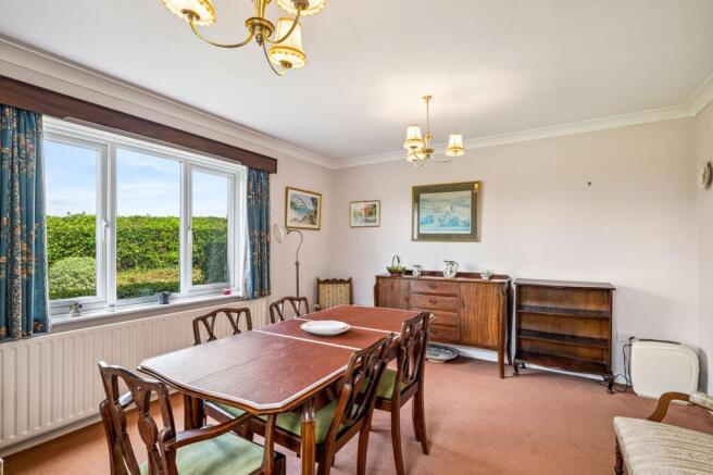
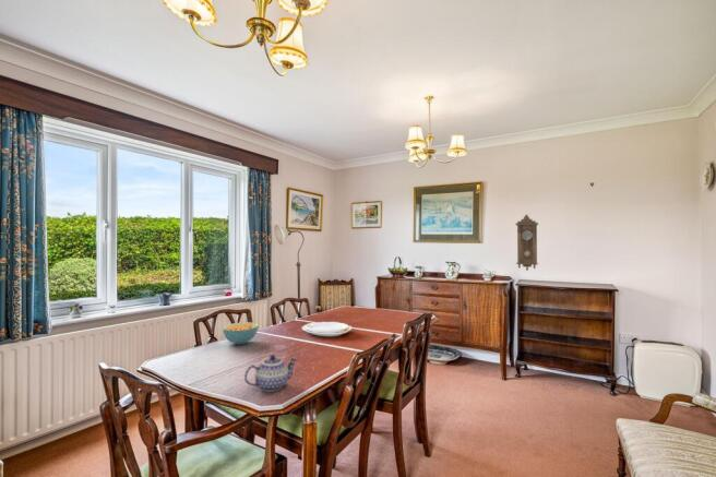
+ teapot (272, 370)
+ pendulum clock (526, 242)
+ cereal bowl (240, 334)
